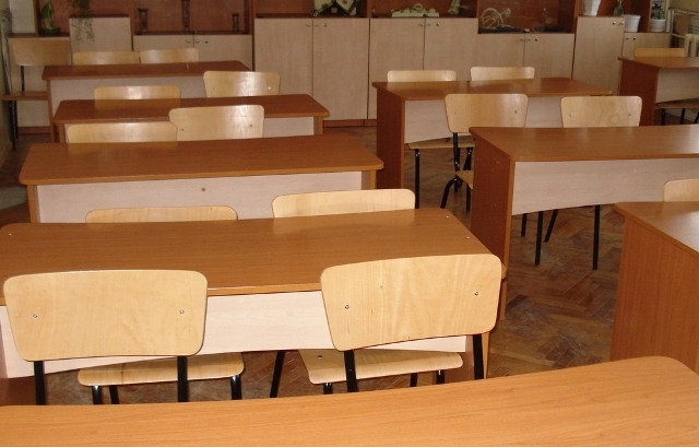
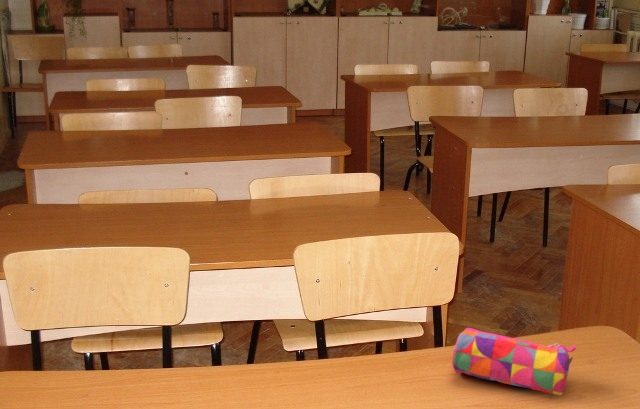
+ pencil case (512, 359)
